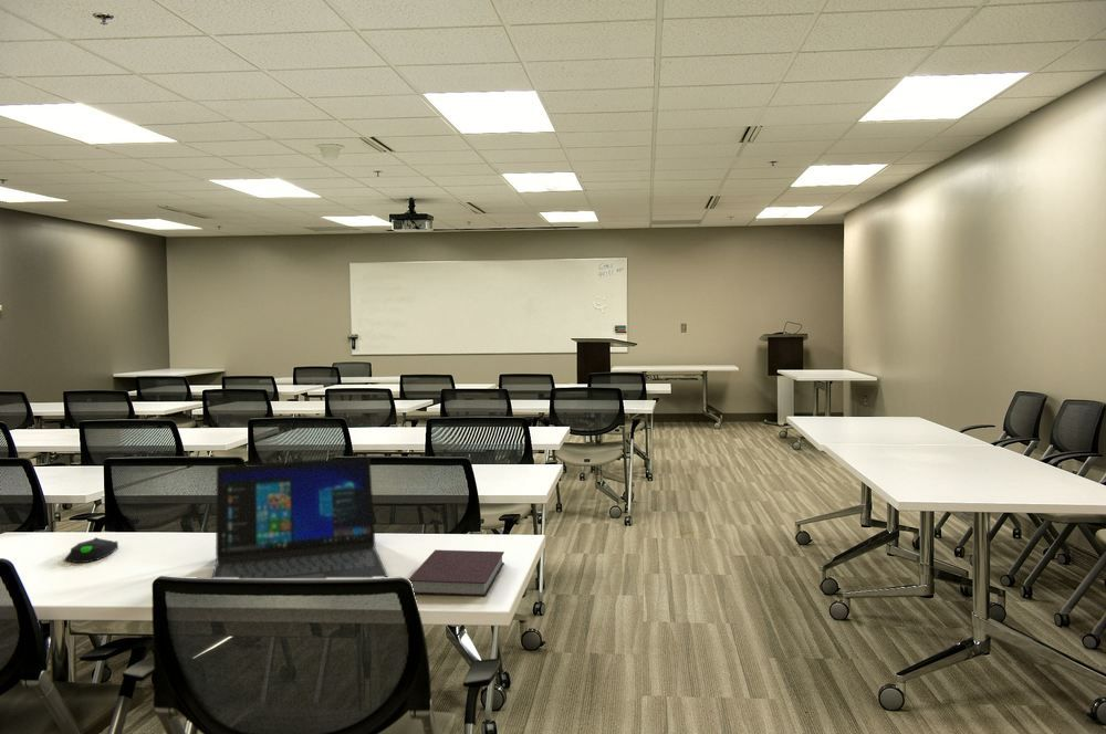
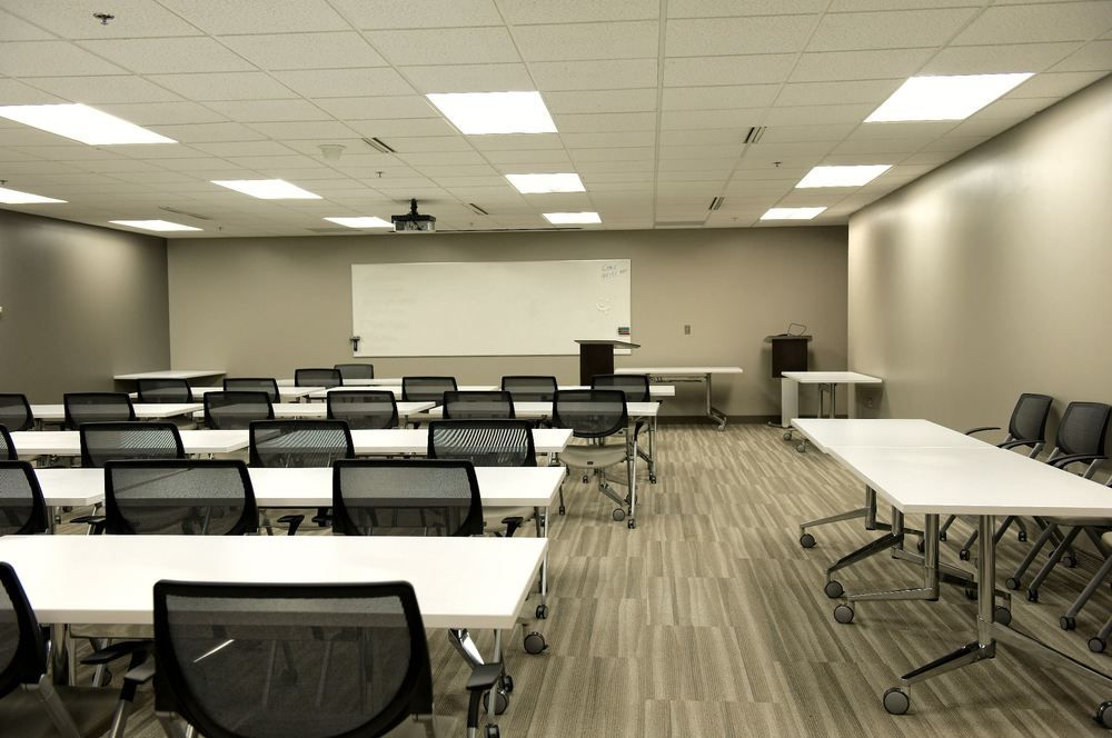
- notebook (458, 570)
- laptop (298, 518)
- computer mouse (90, 547)
